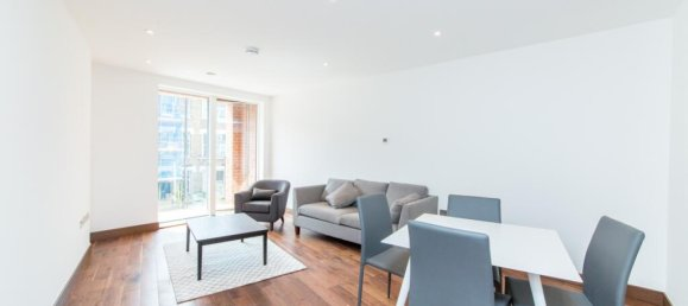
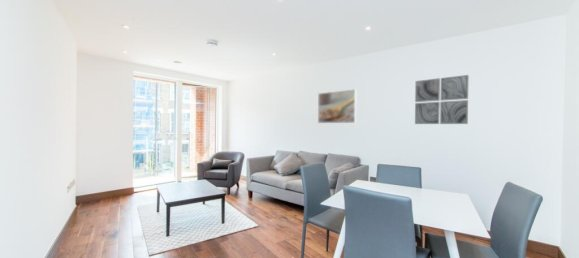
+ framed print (336, 107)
+ wall art (439, 100)
